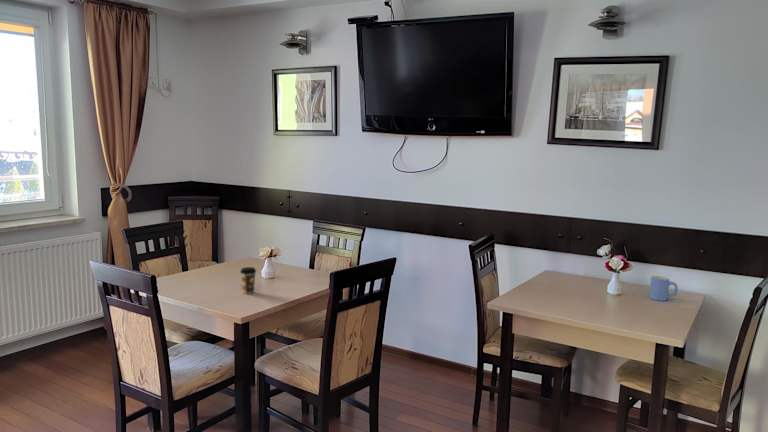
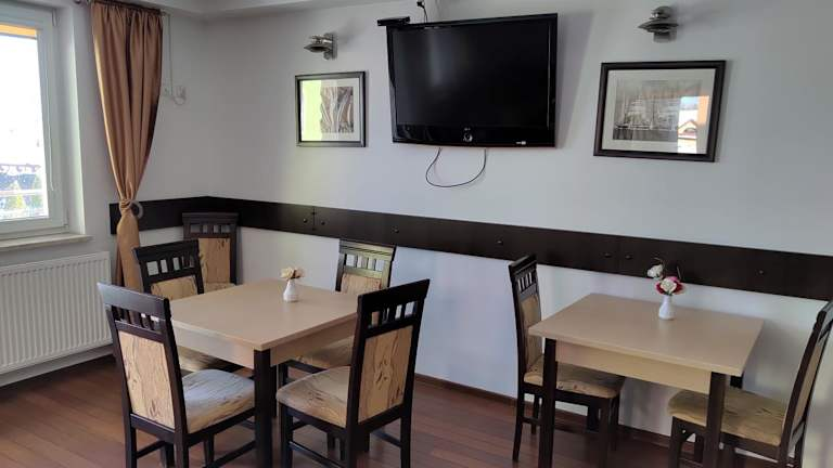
- mug (663, 288)
- coffee cup (248, 280)
